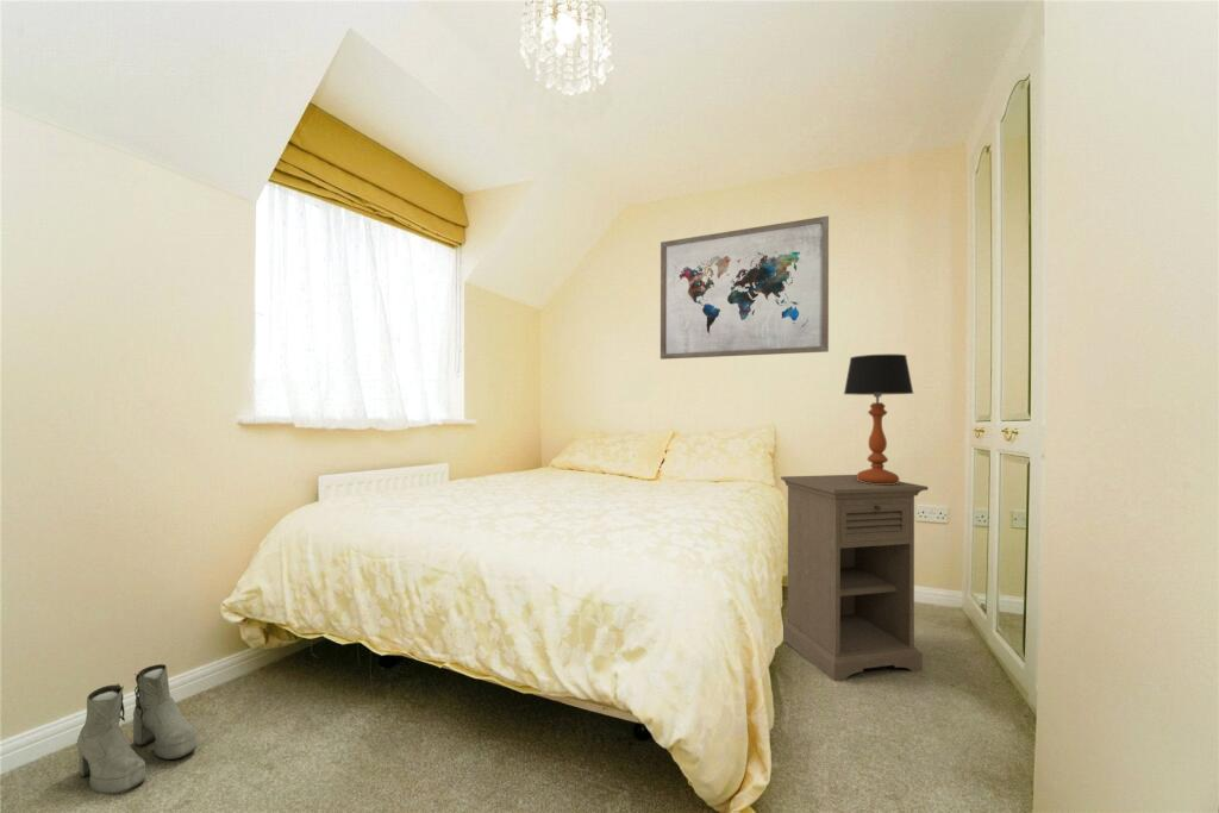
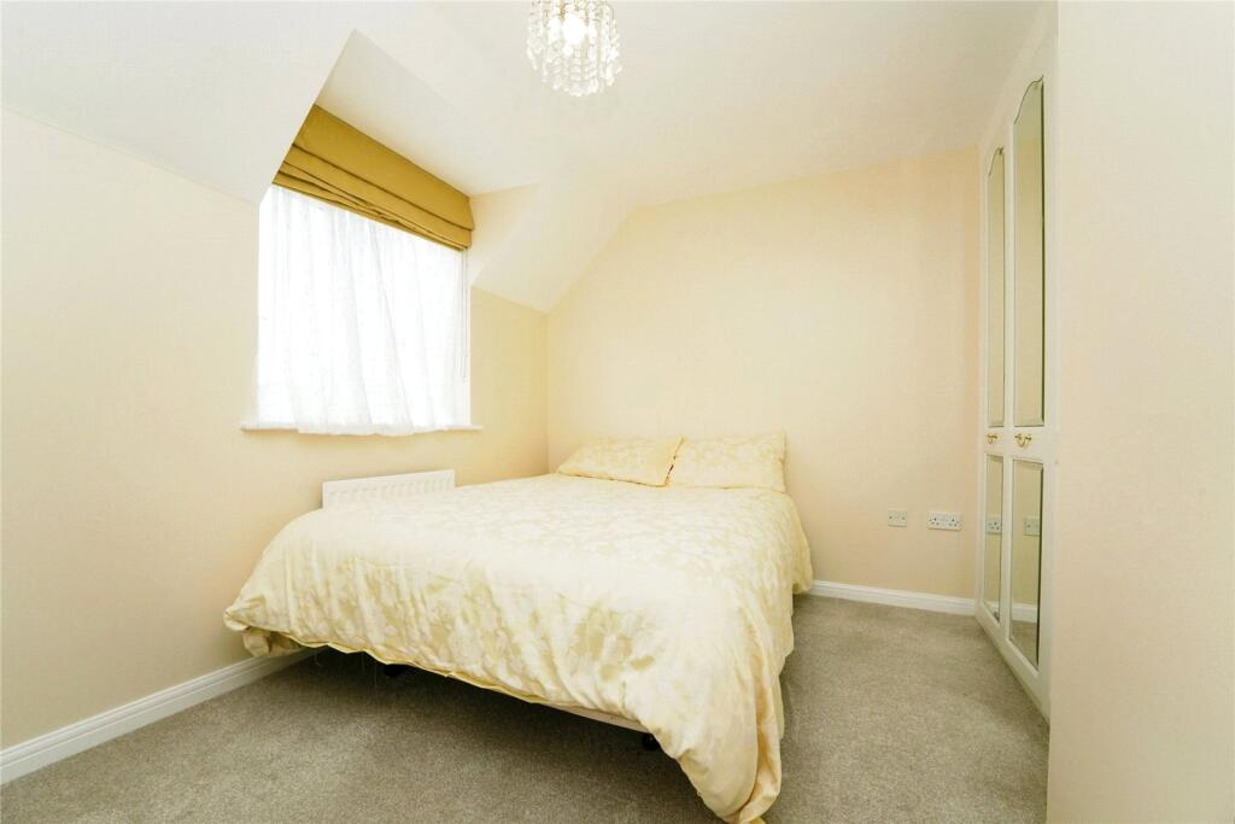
- table lamp (877, 419)
- boots (138, 721)
- nightstand (849, 568)
- wall art (738, 293)
